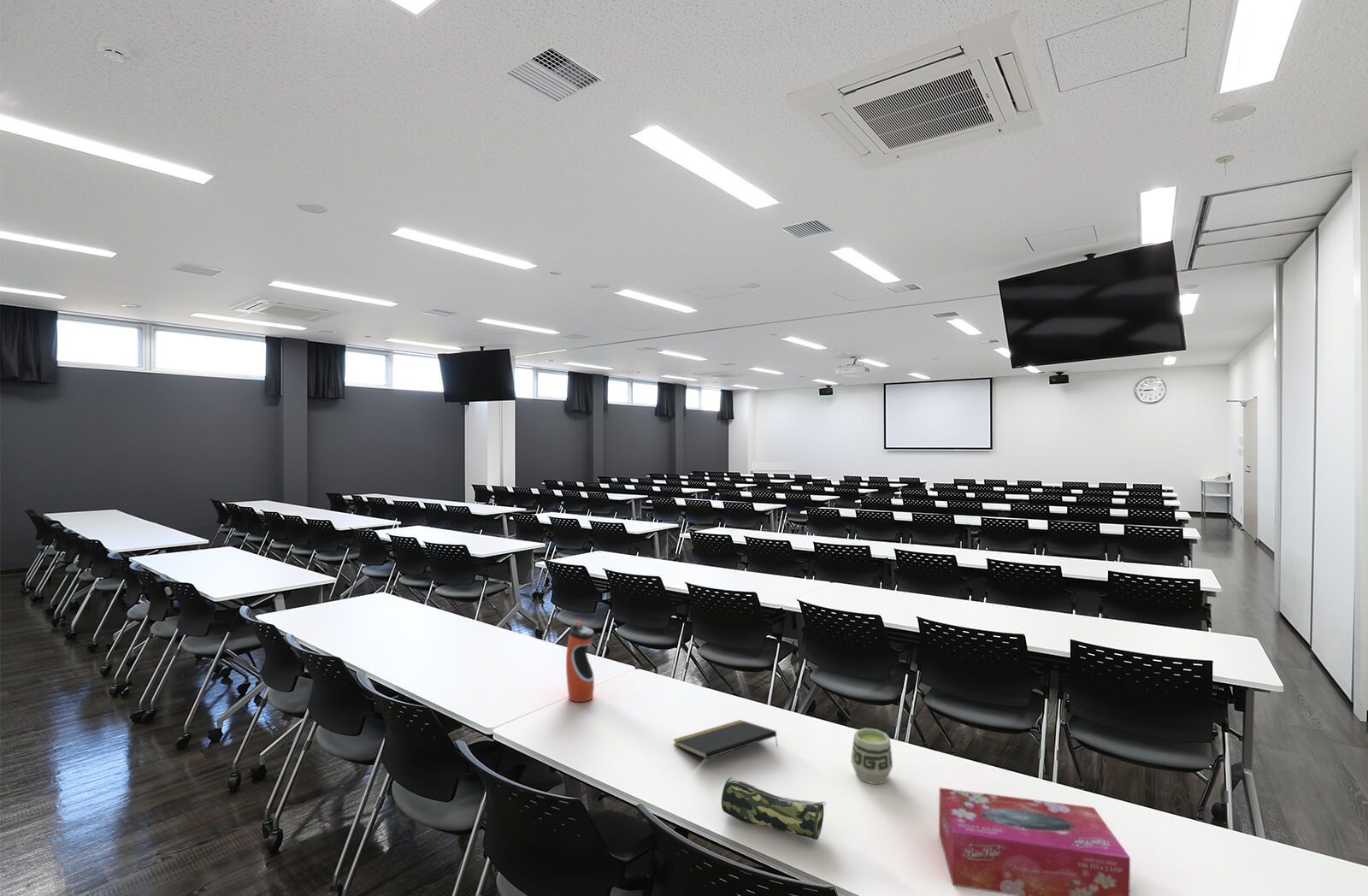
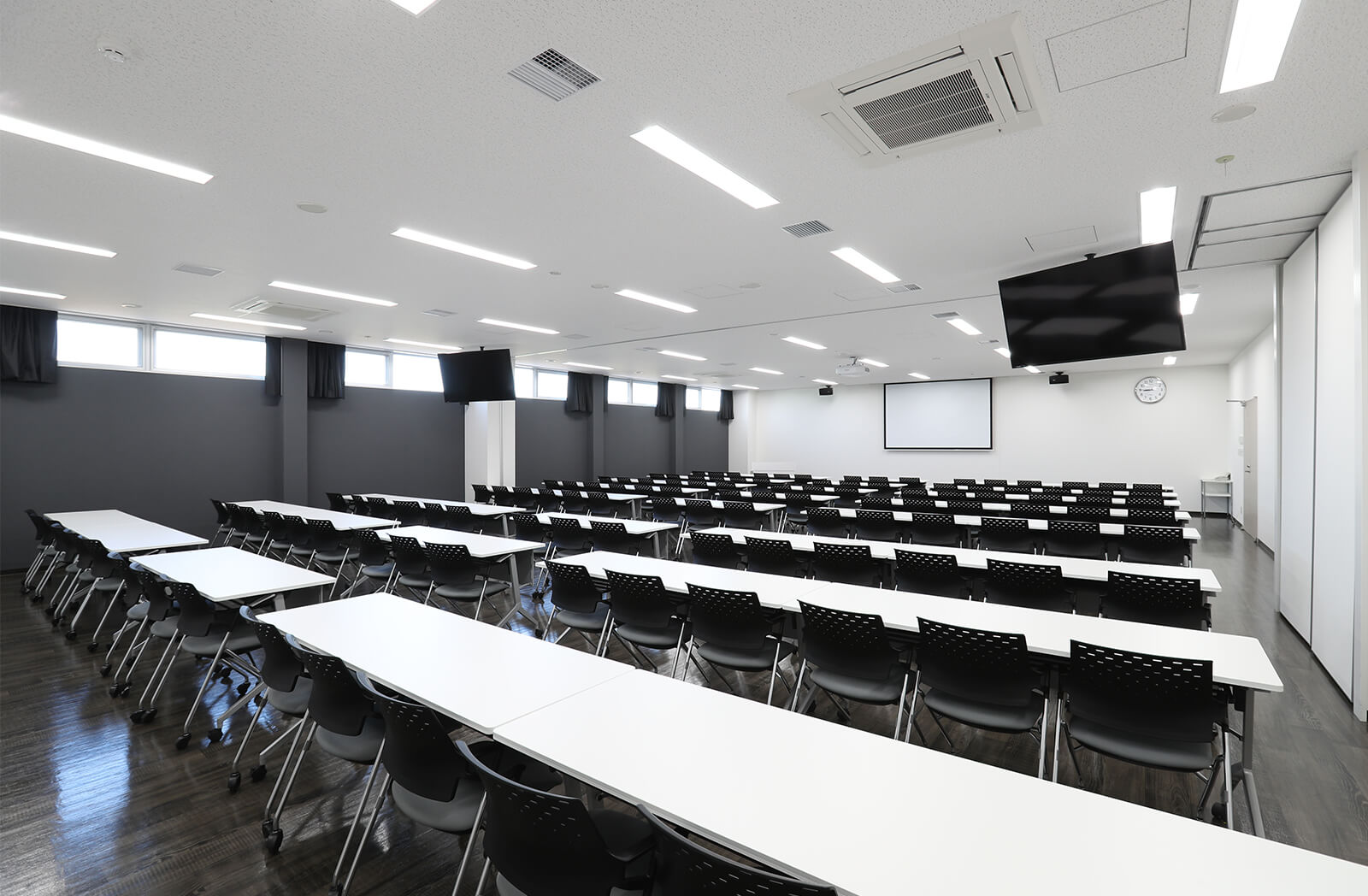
- cup (871, 756)
- notepad (724, 738)
- pencil case (774, 809)
- tissue box (1025, 845)
- water bottle (580, 659)
